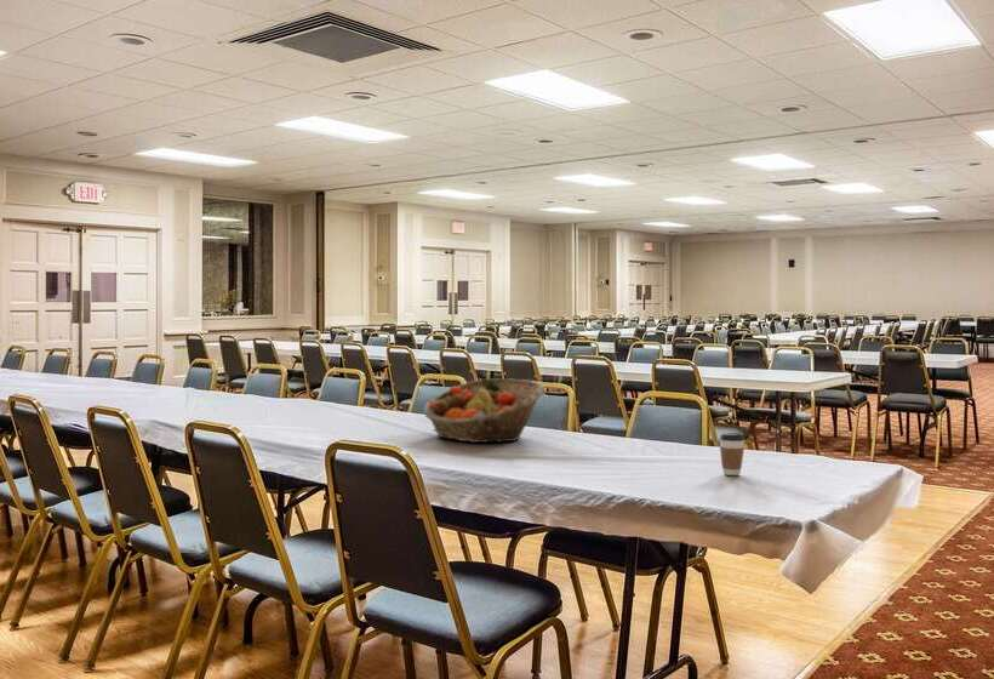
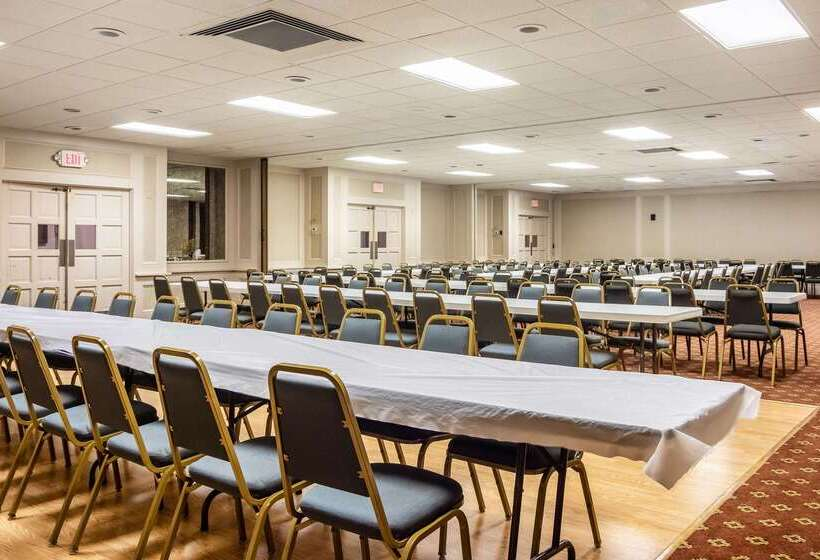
- fruit basket (482, 409)
- coffee cup (731, 453)
